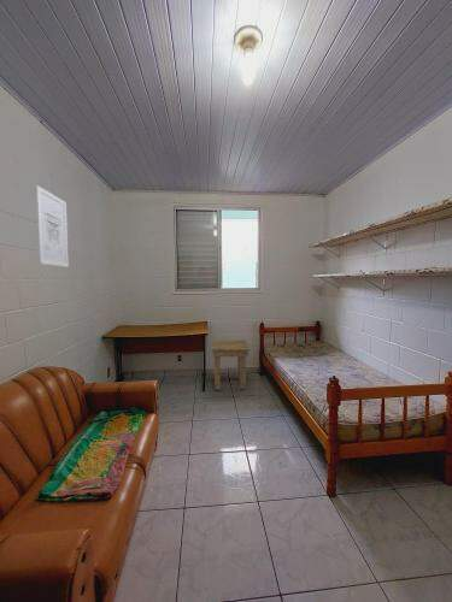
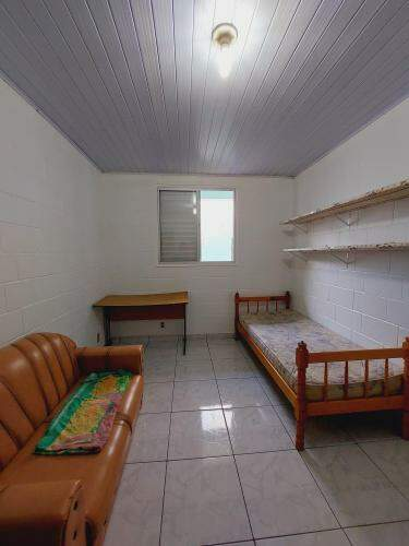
- wall art (53, 230)
- side table (229, 355)
